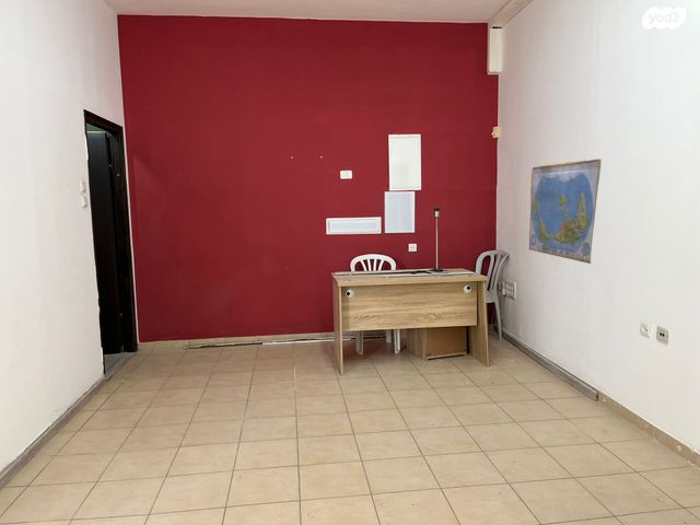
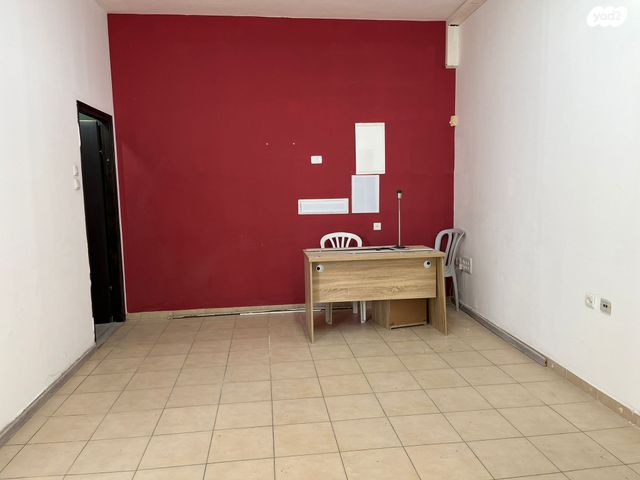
- world map (559, 210)
